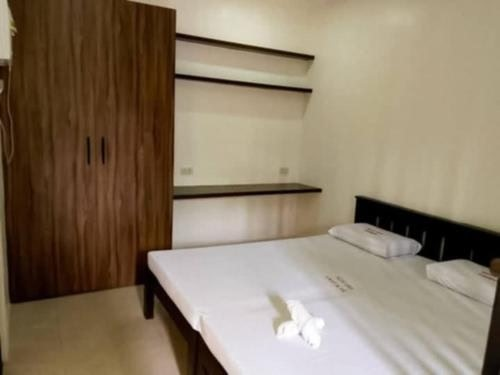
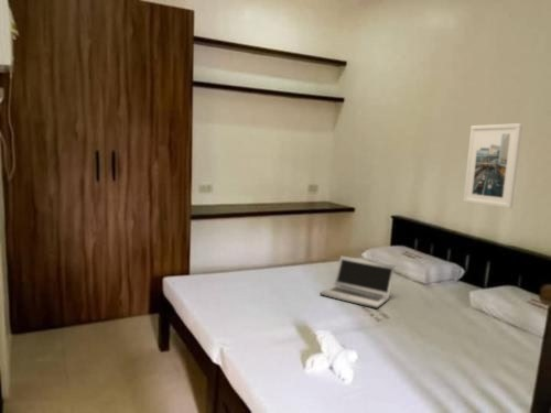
+ laptop (357, 280)
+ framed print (490, 165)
